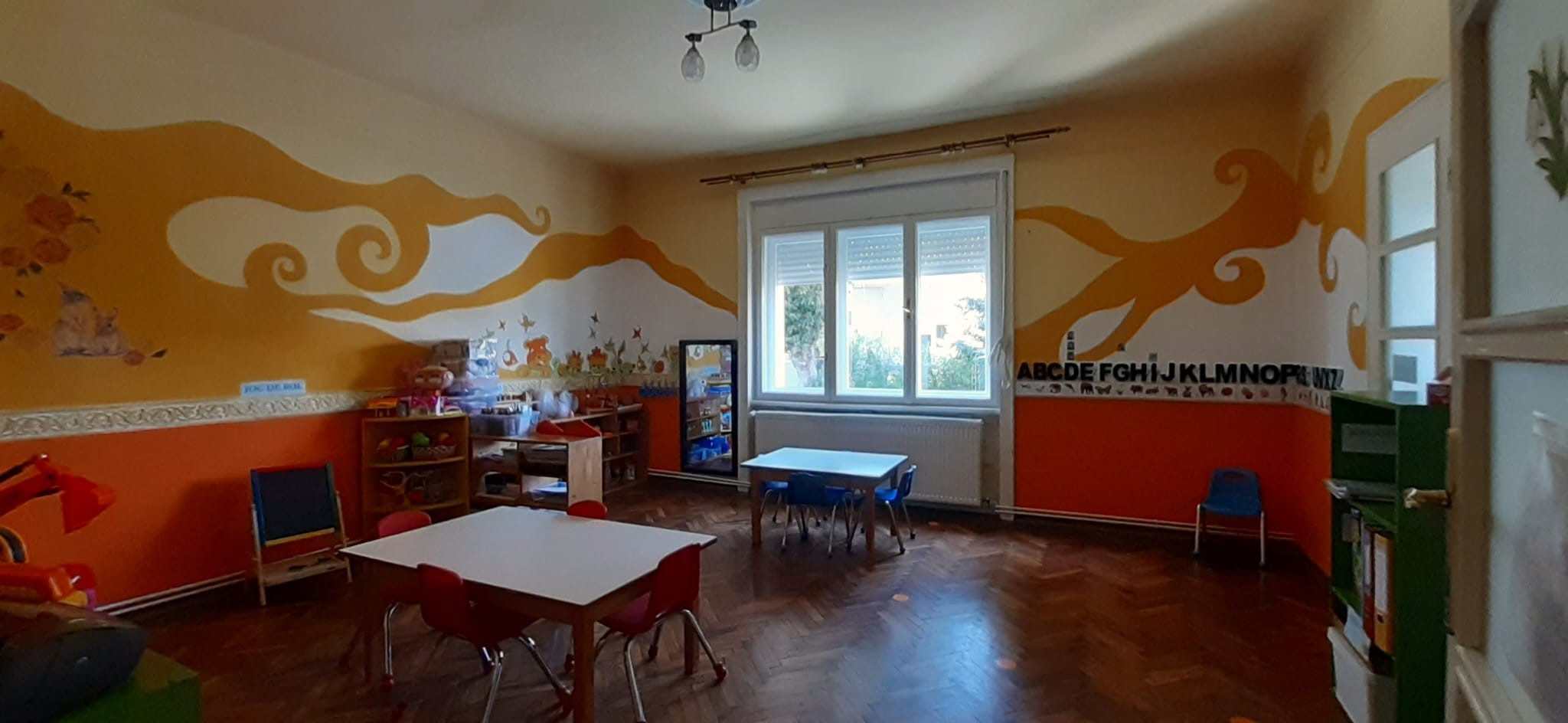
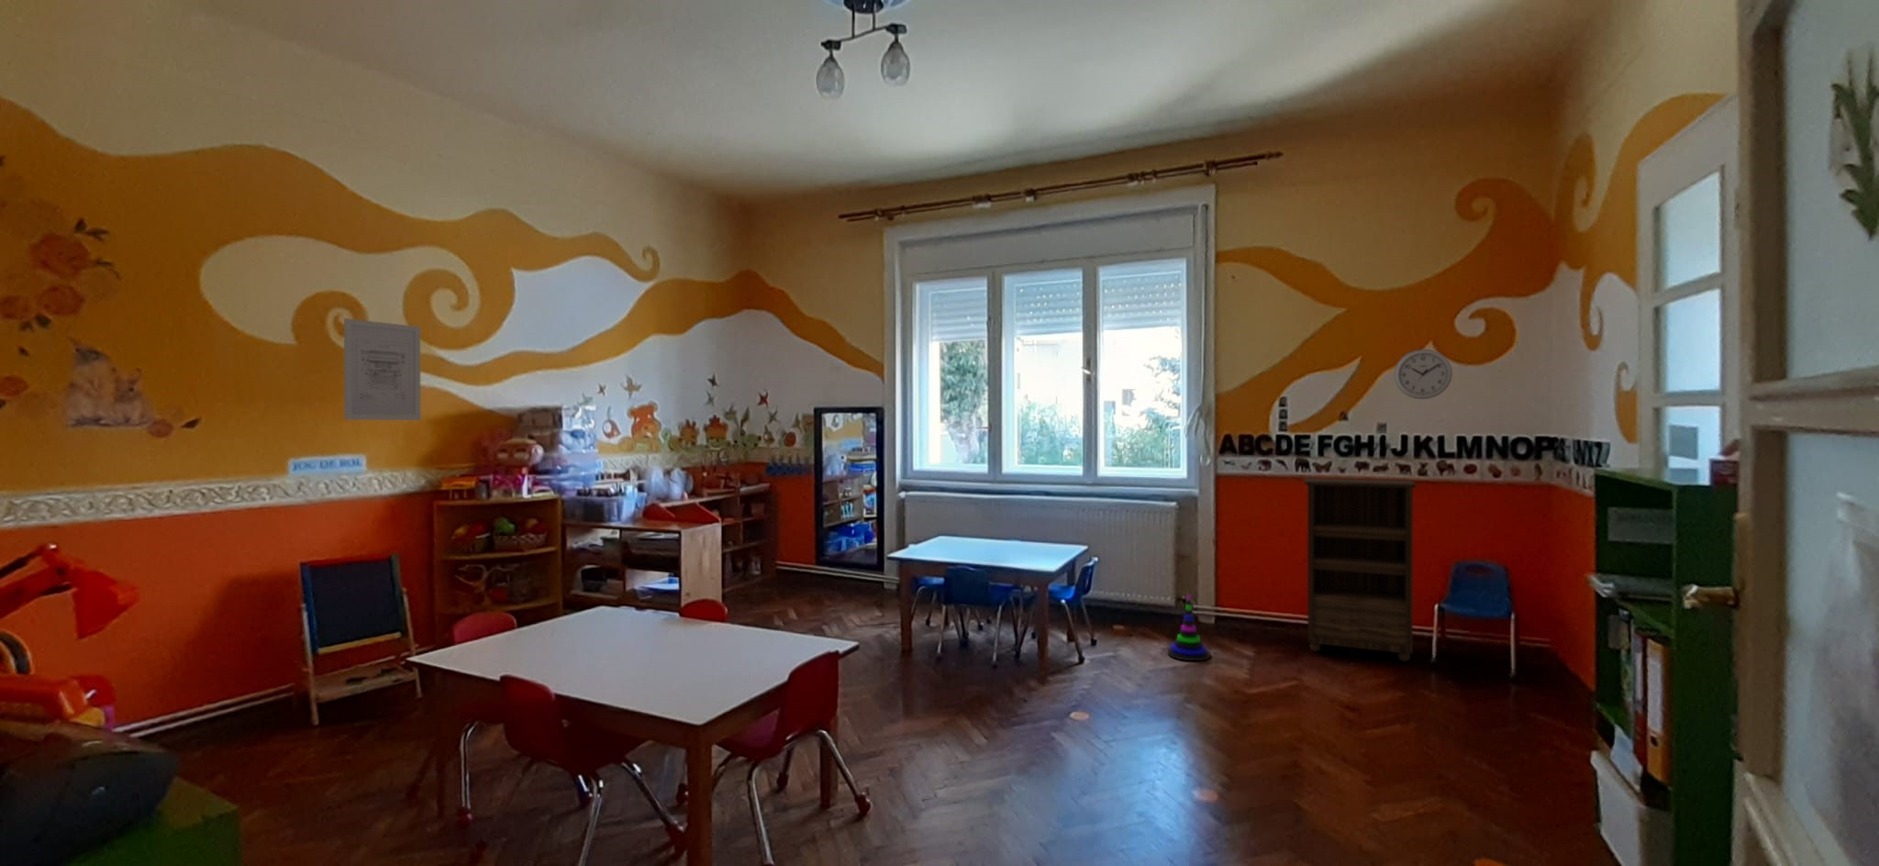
+ stacking toy (1188, 625)
+ wall clock (1422, 374)
+ bookshelf (1358, 565)
+ wall art (383, 370)
